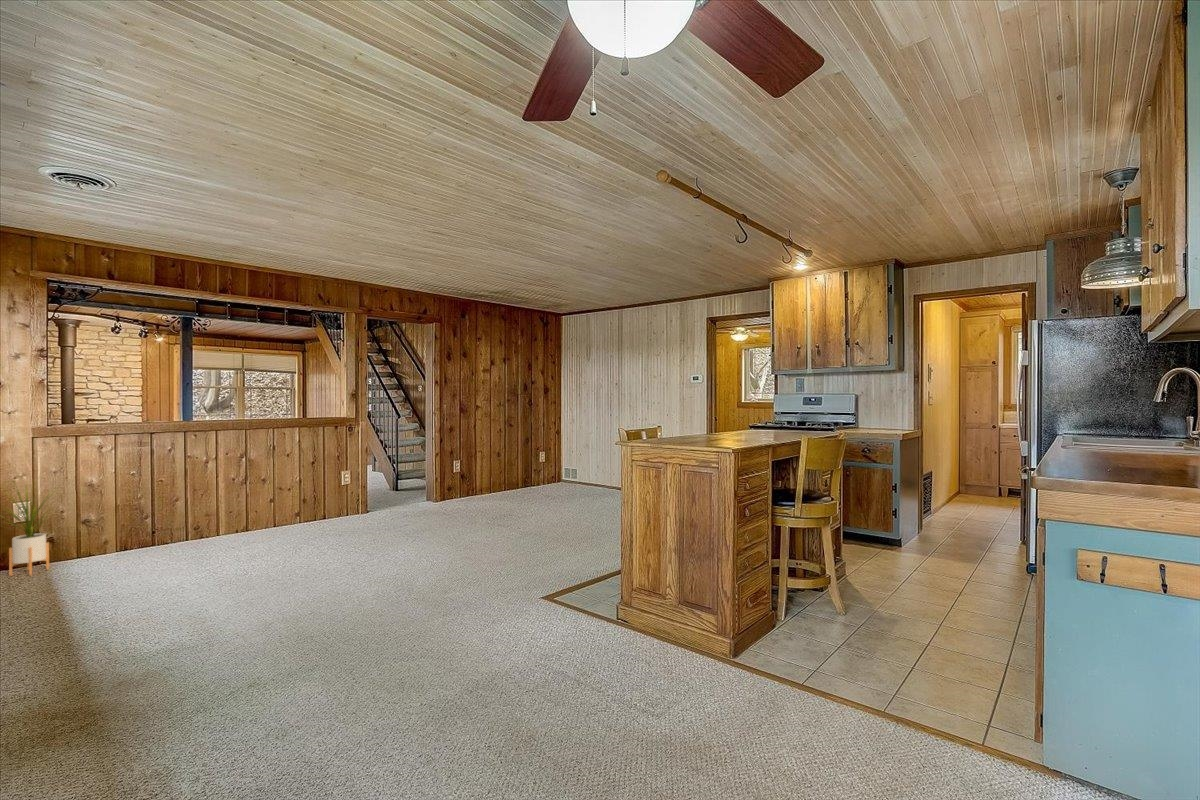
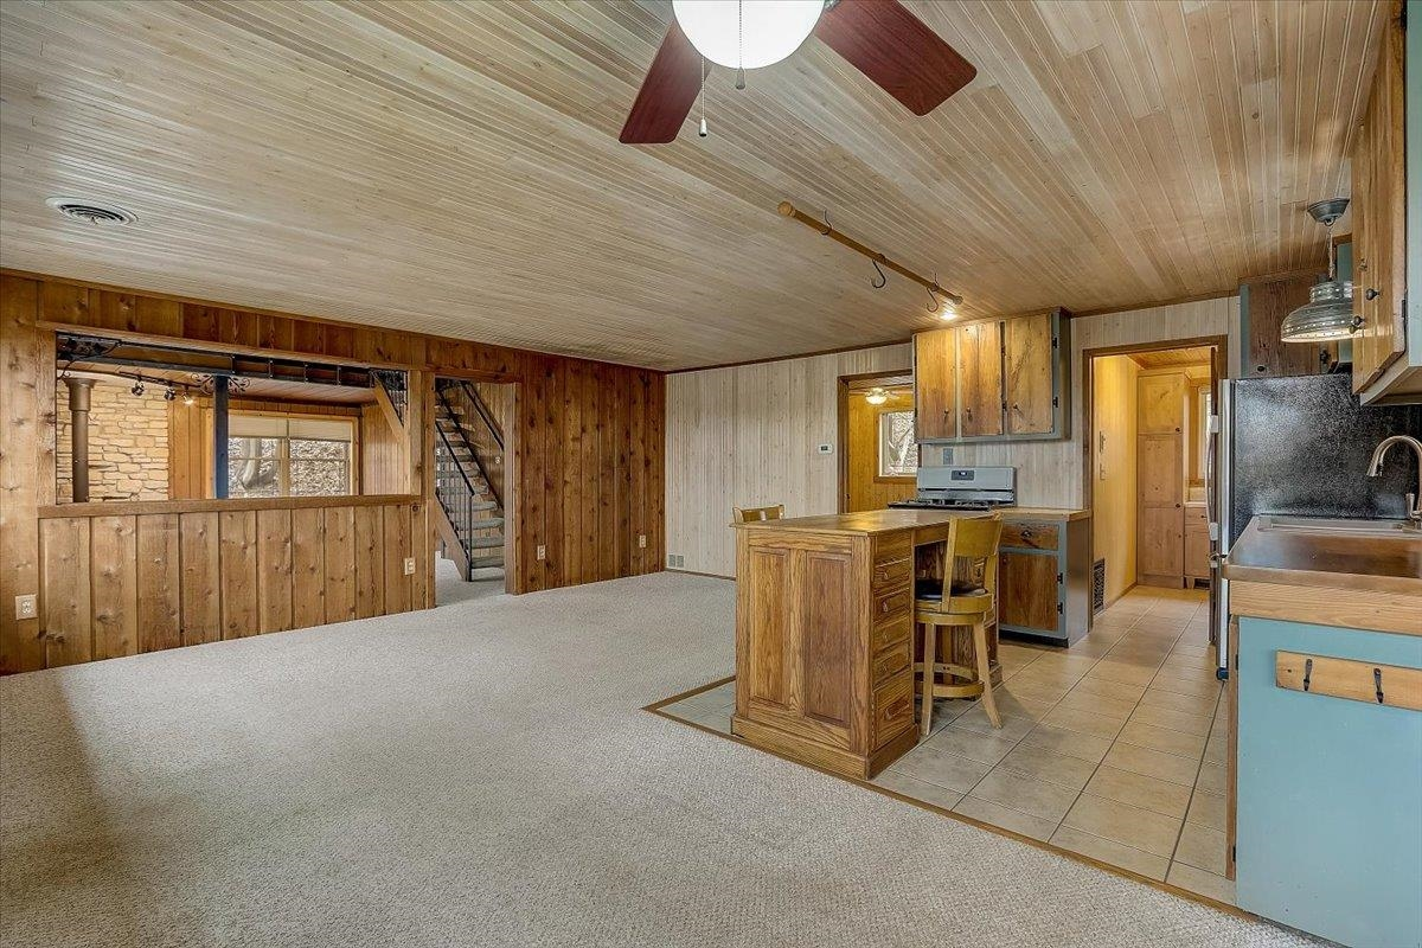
- house plant (30, 524)
